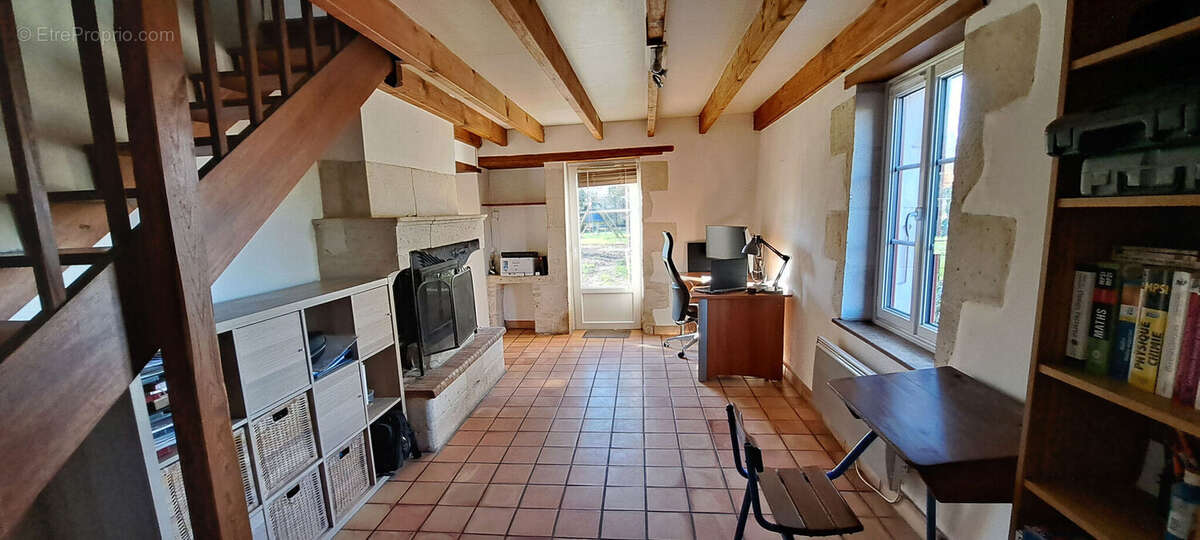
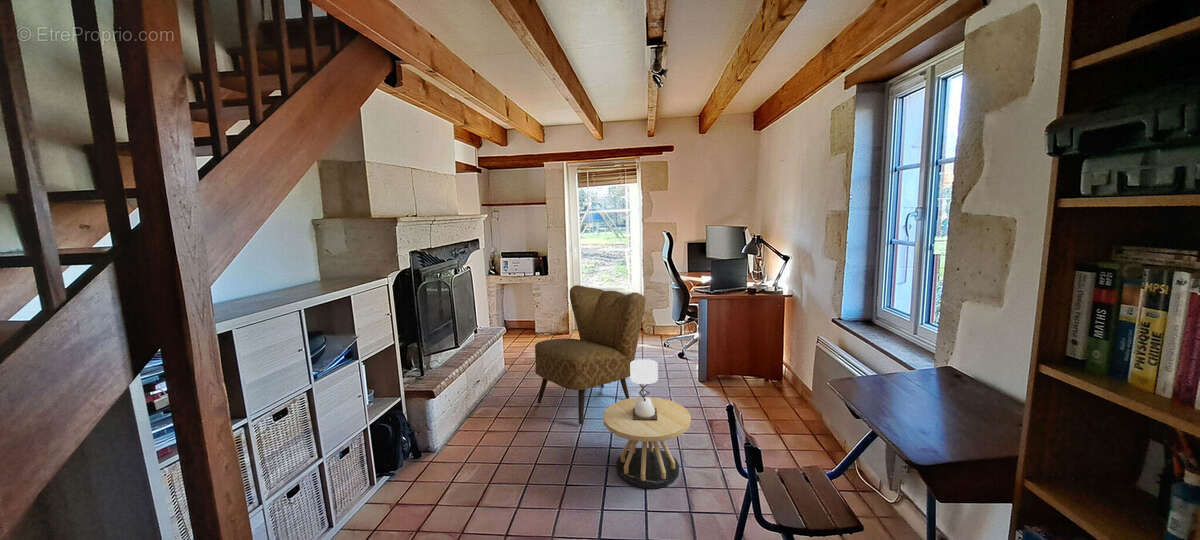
+ side table (646, 416)
+ armchair (590, 346)
